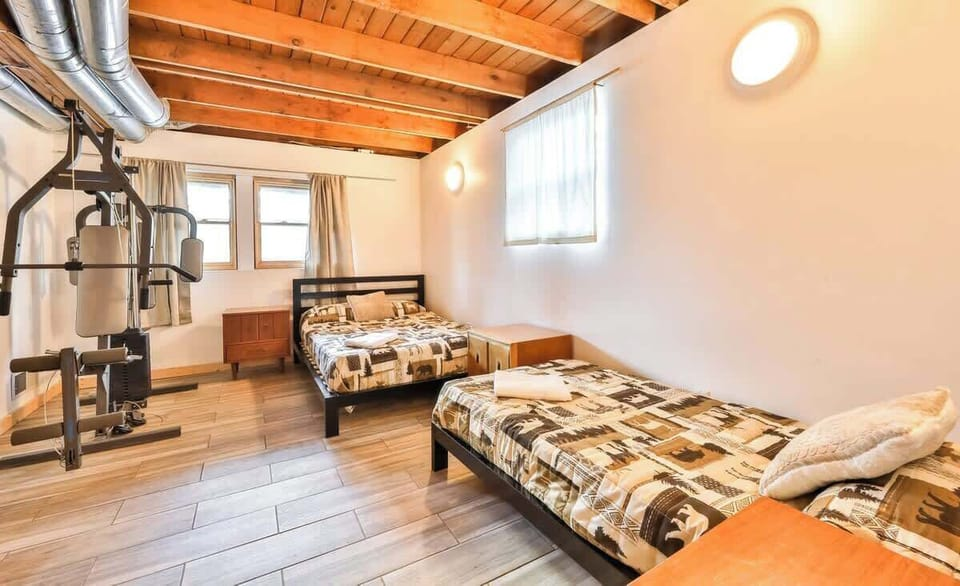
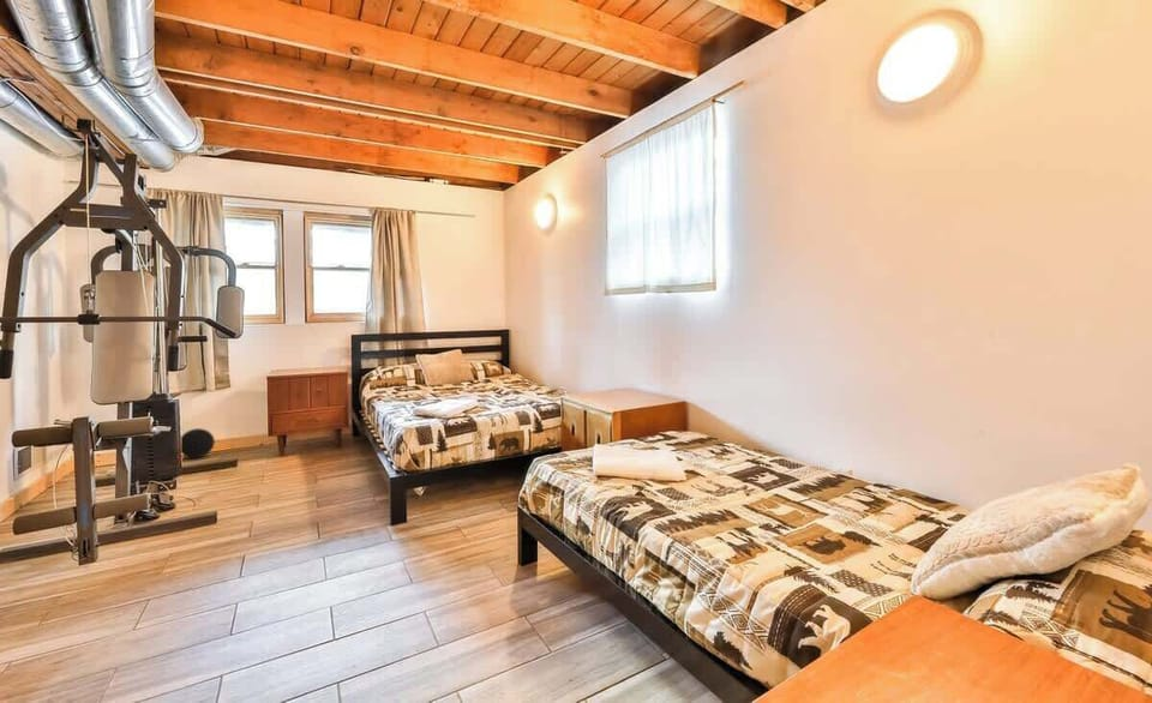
+ ball (196, 443)
